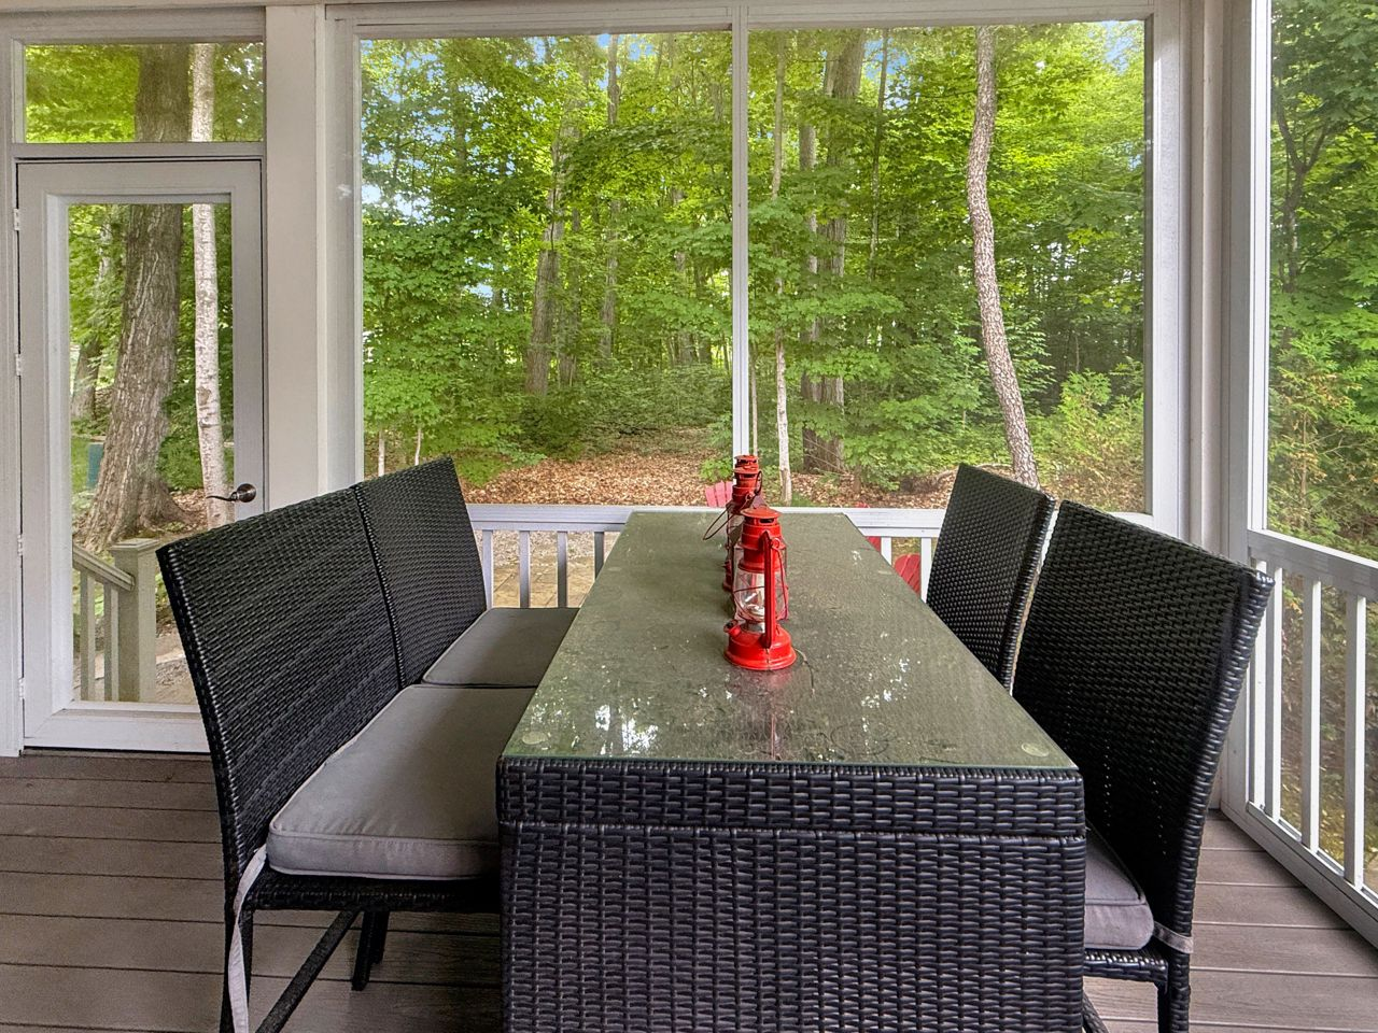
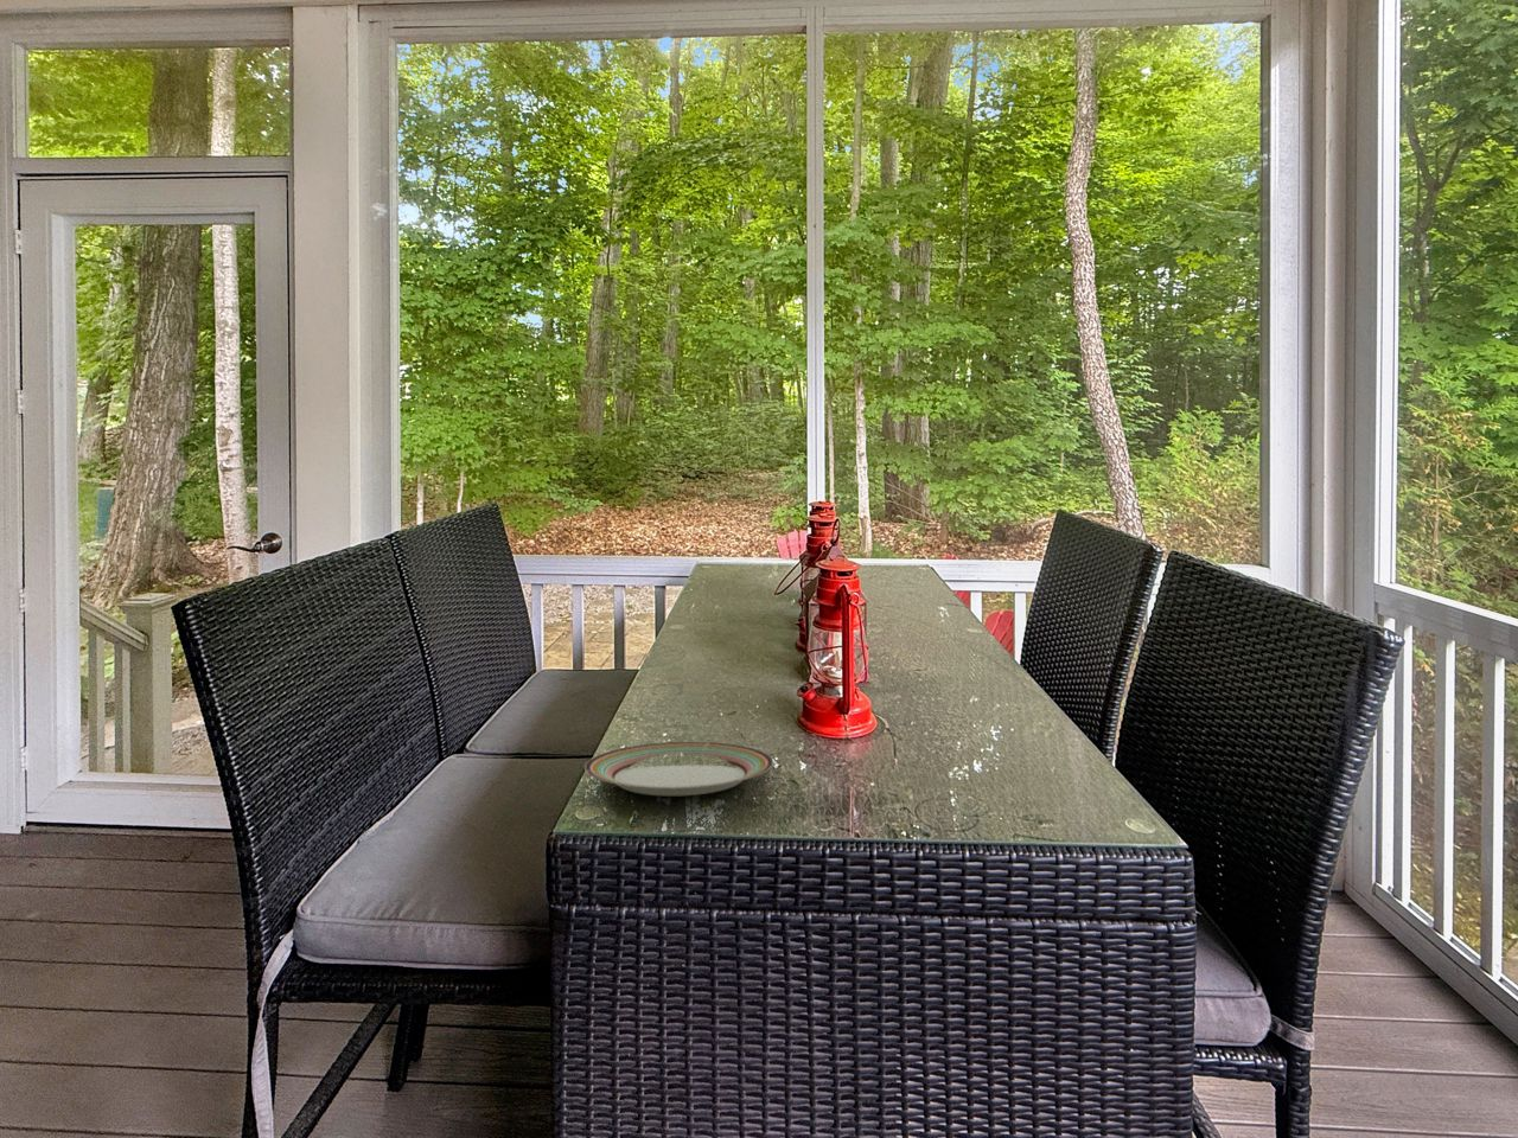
+ plate (680, 770)
